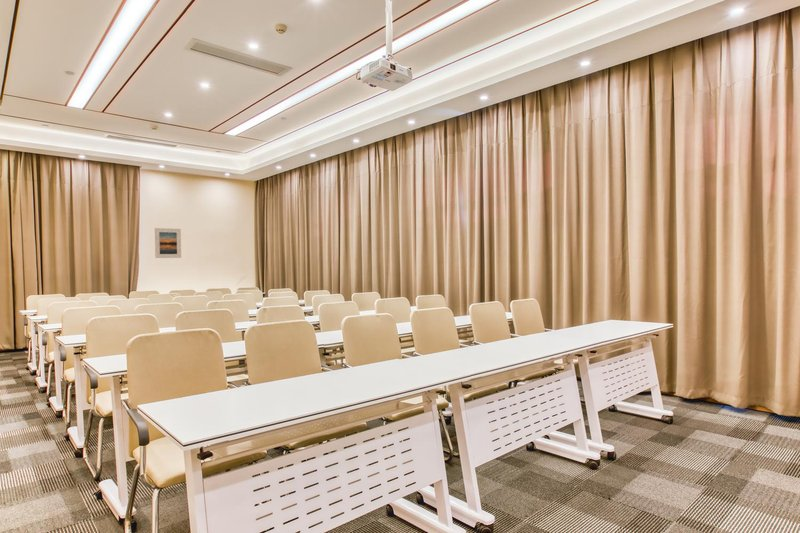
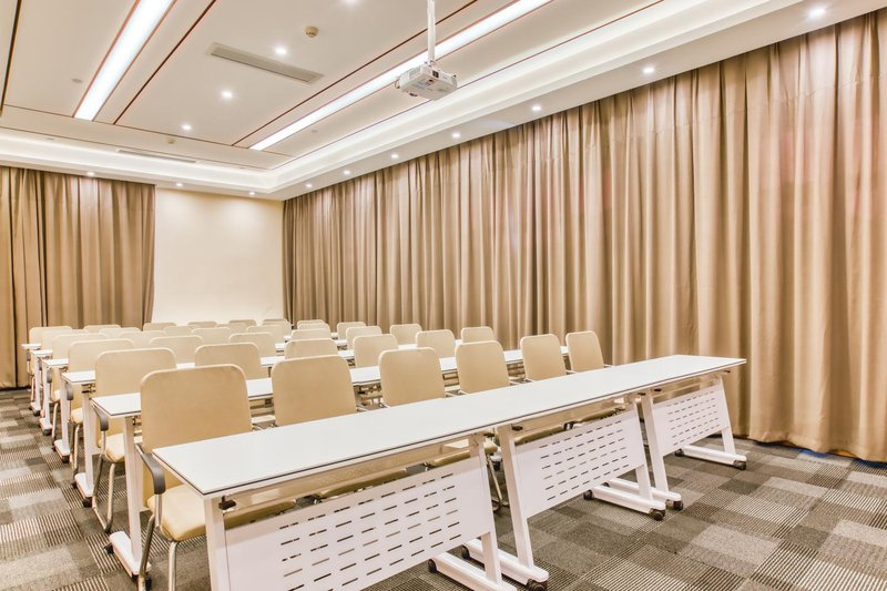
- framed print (168, 243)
